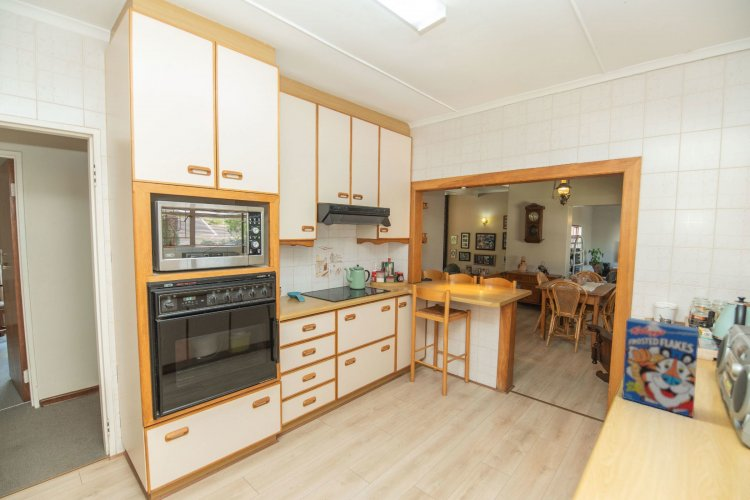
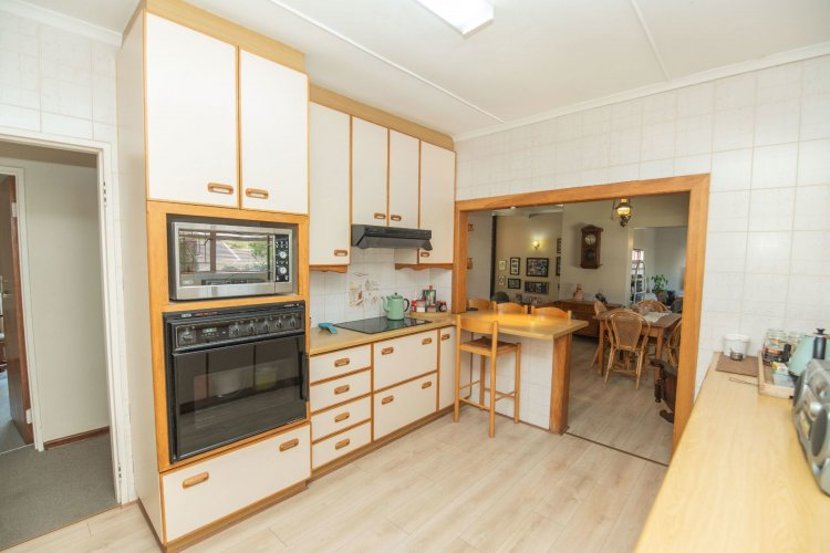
- cereal box (658, 364)
